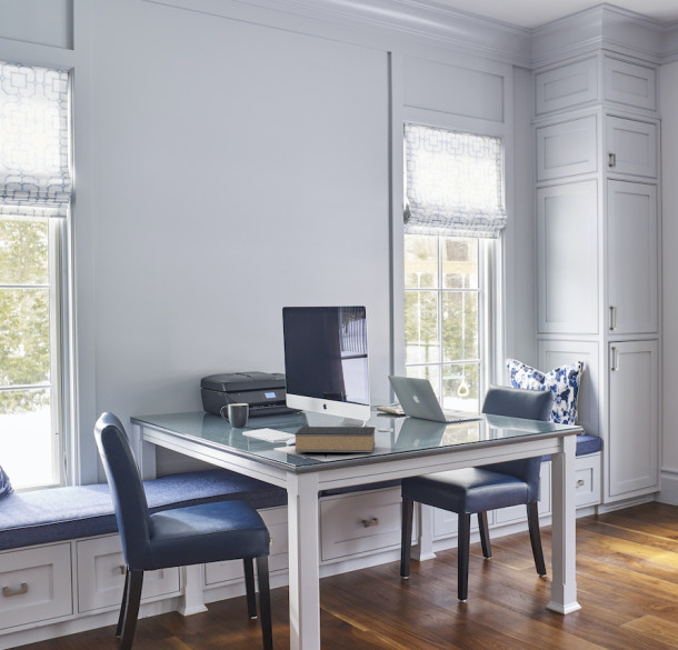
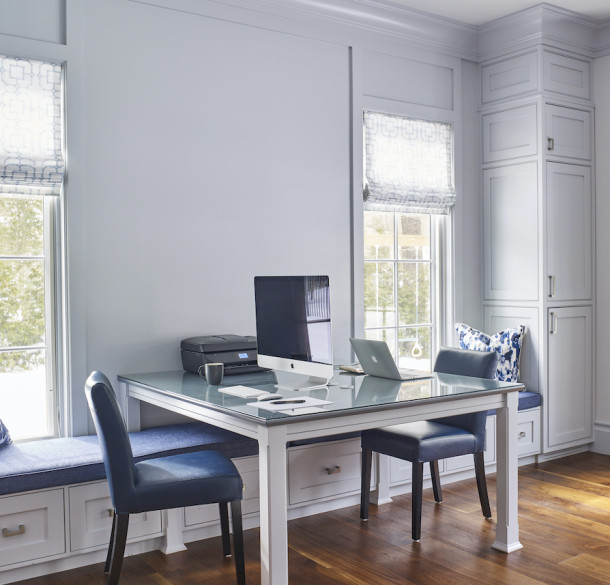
- book (336, 440)
